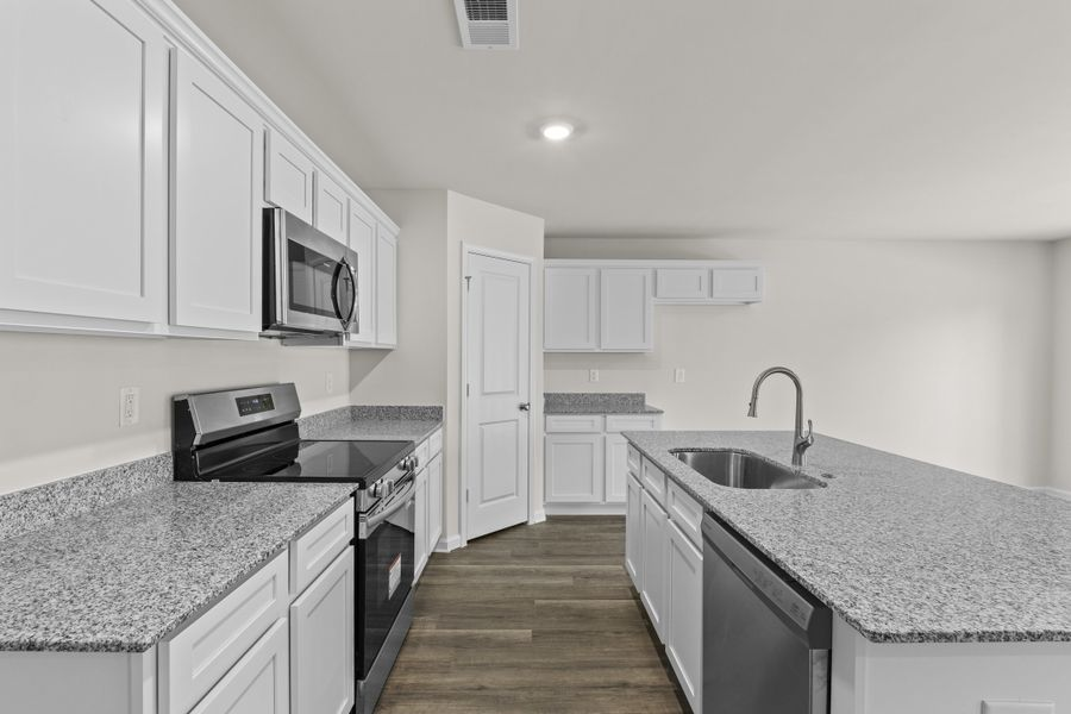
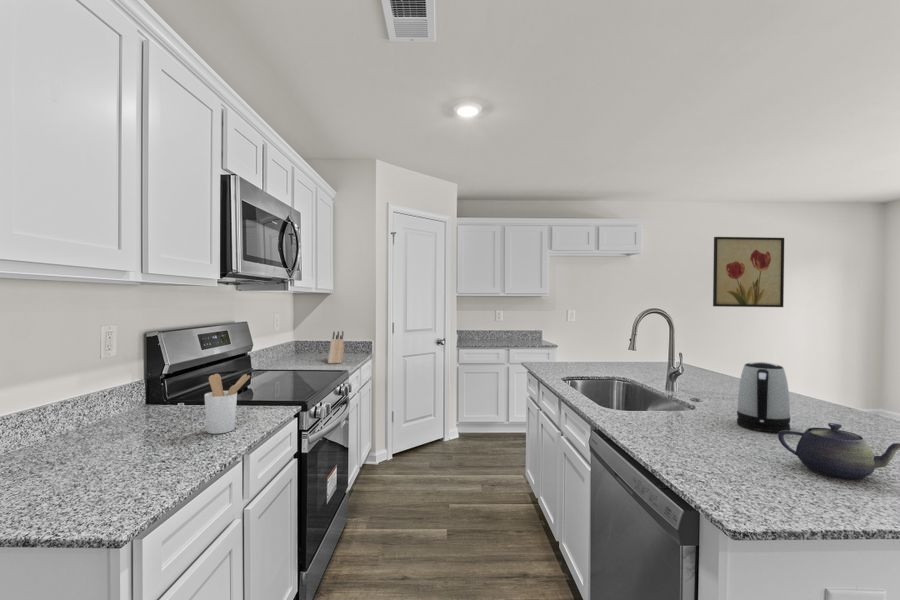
+ wall art (748, 272)
+ knife block (336, 346)
+ kettle (762, 395)
+ utensil holder (228, 401)
+ teapot (838, 448)
